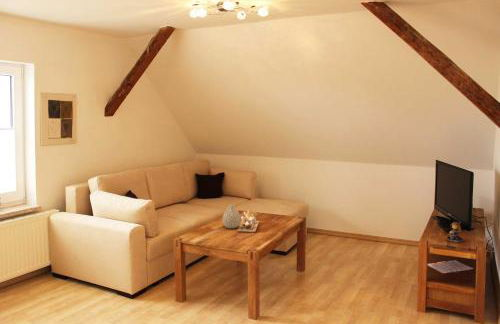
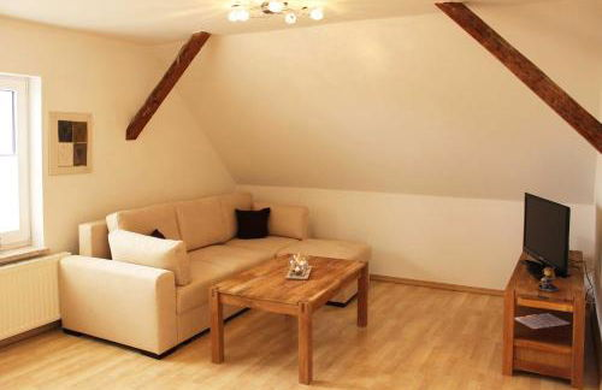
- vase (231, 216)
